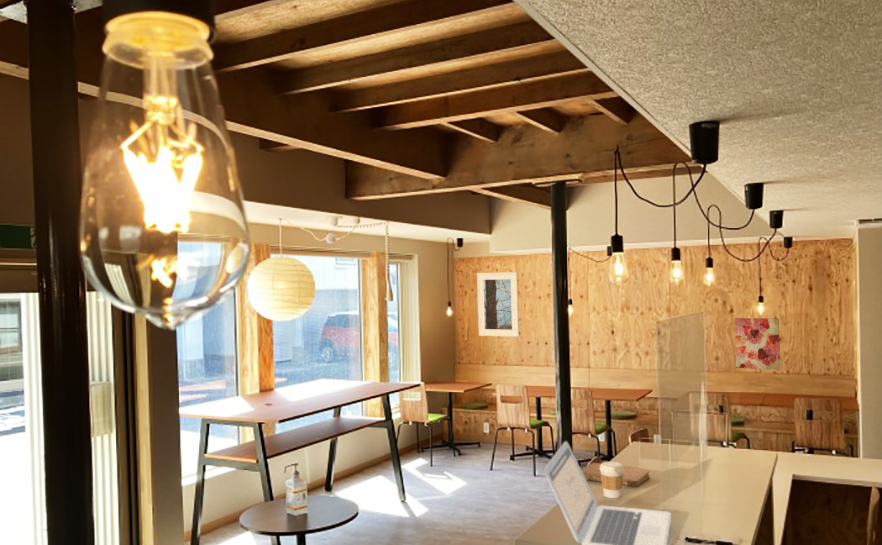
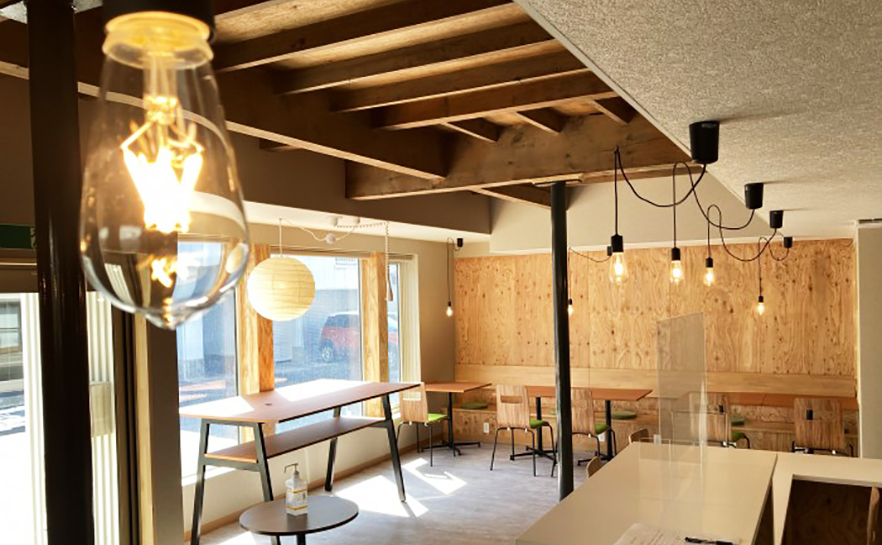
- laptop (610, 506)
- wall art (757, 343)
- notebook (623, 474)
- coffee cup (612, 479)
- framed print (497, 304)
